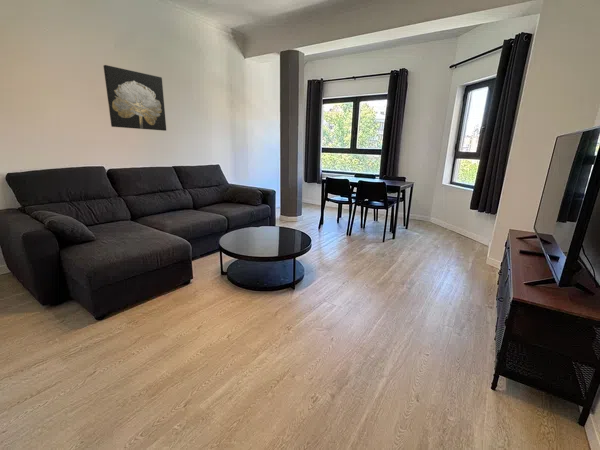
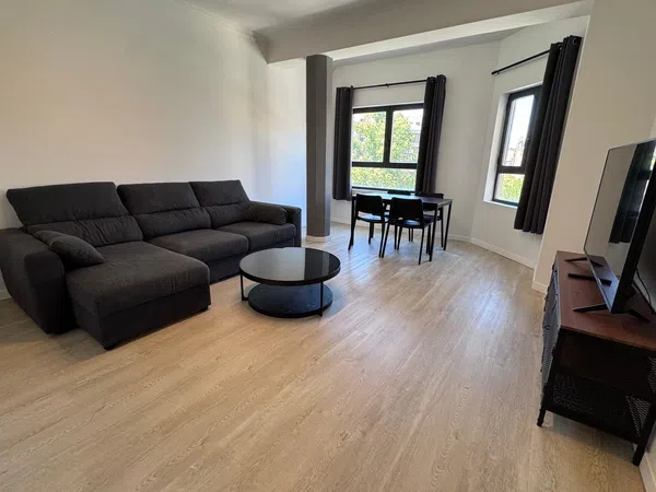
- wall art (137, 100)
